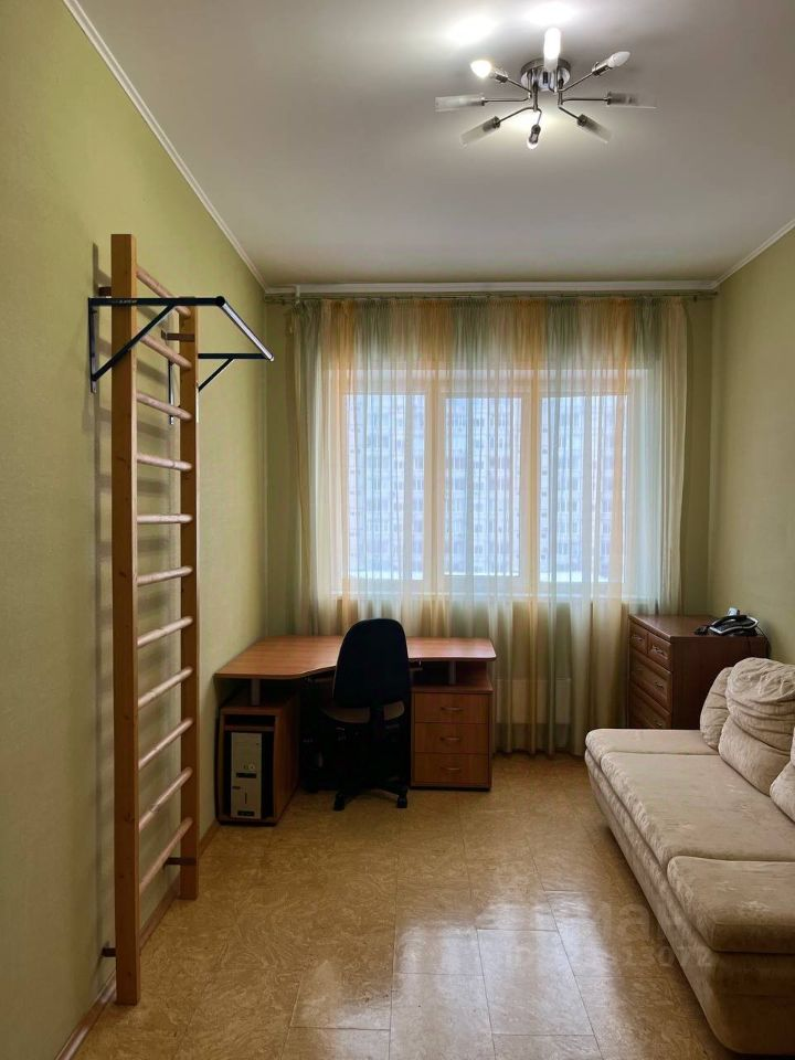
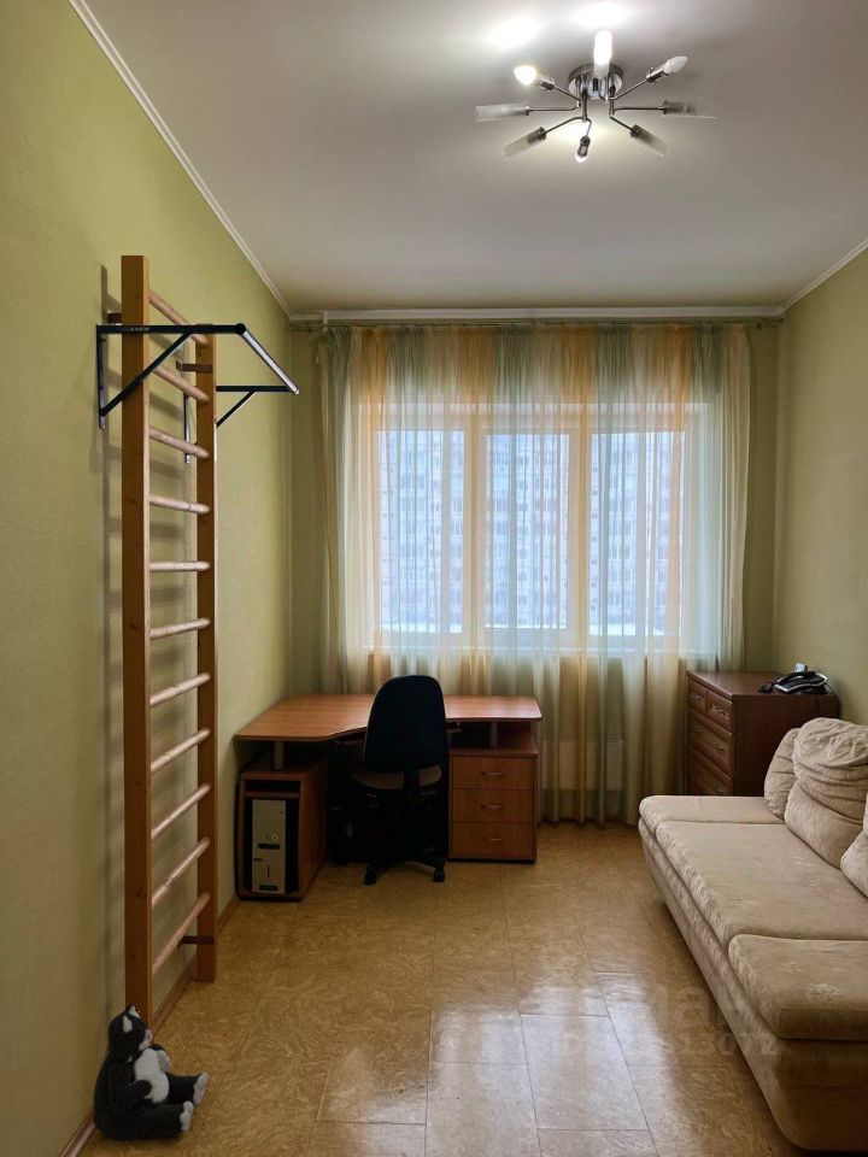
+ plush toy (147, 1065)
